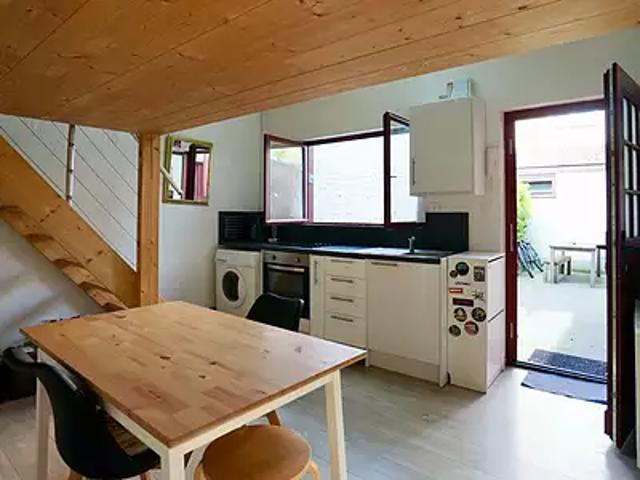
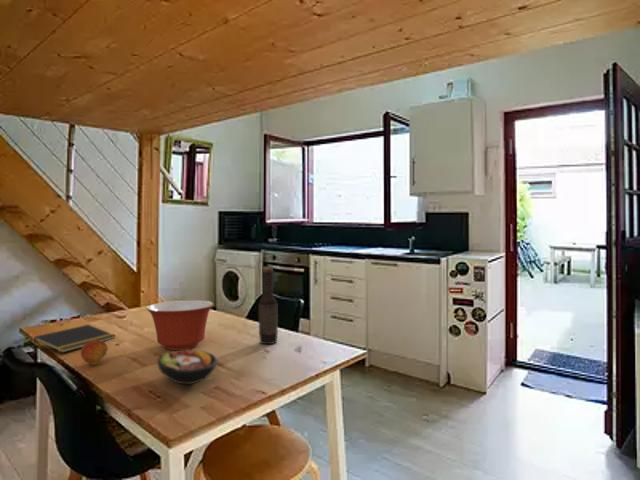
+ bottle (267, 304)
+ notepad (76, 337)
+ fruit (94, 352)
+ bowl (187, 366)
+ mixing bowl (181, 325)
